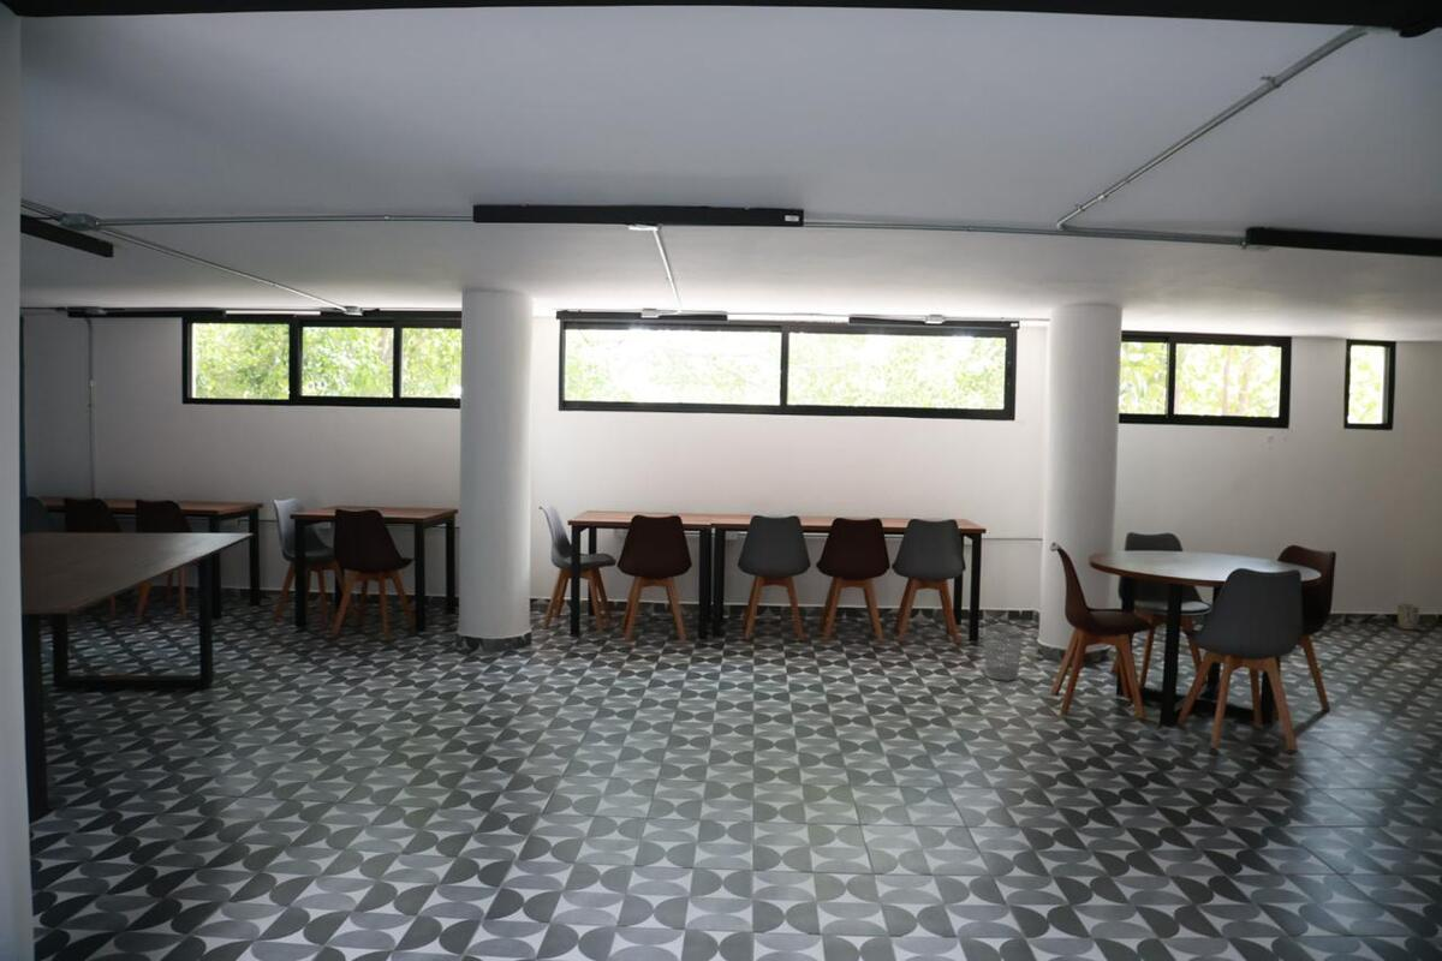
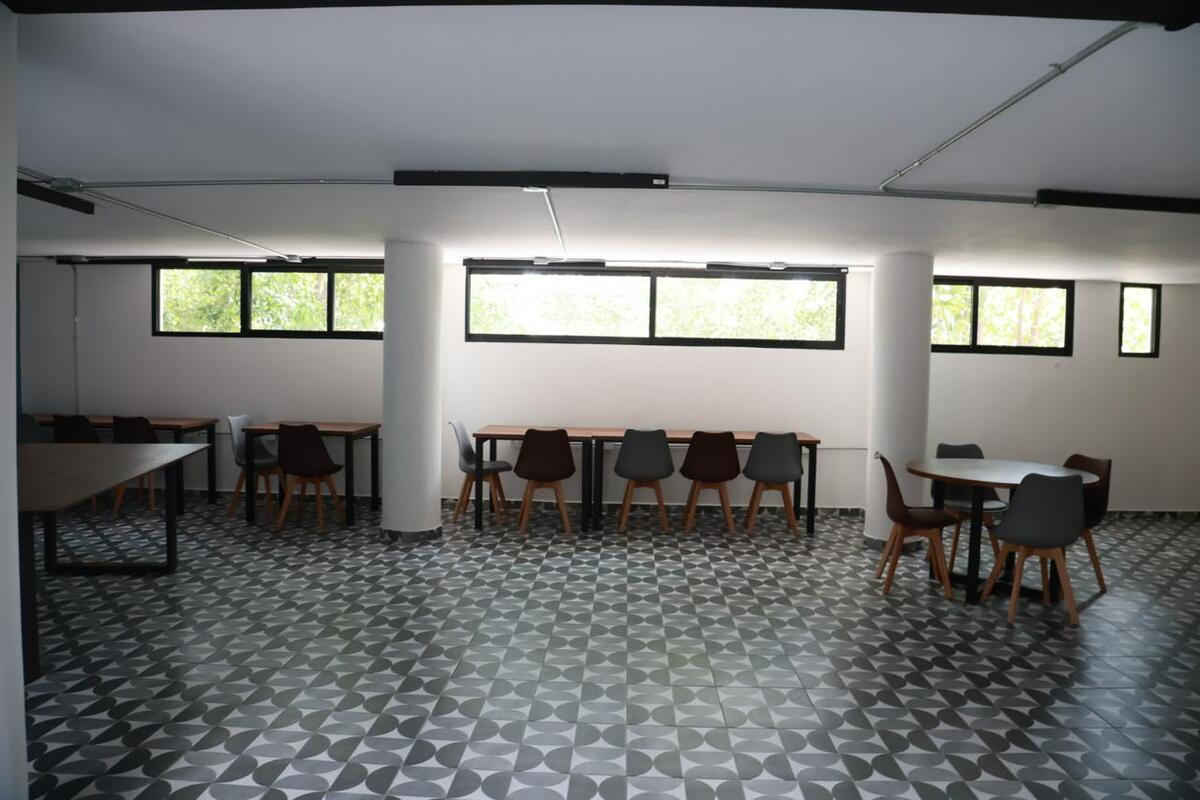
- plant pot (1407, 616)
- wastebasket (1002, 652)
